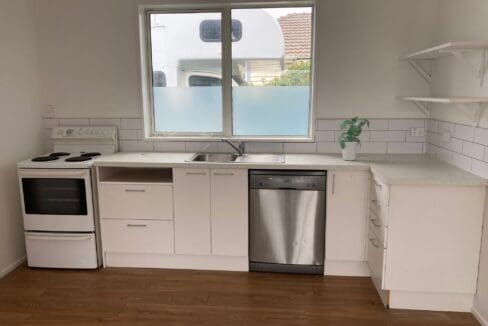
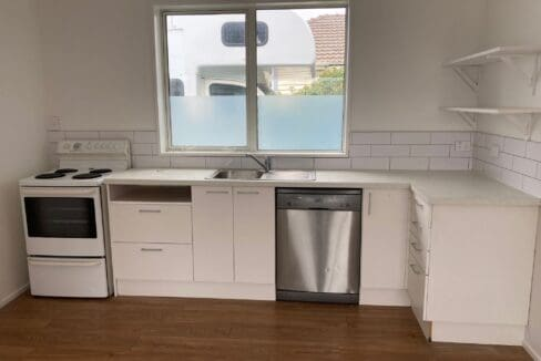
- potted plant (352, 137)
